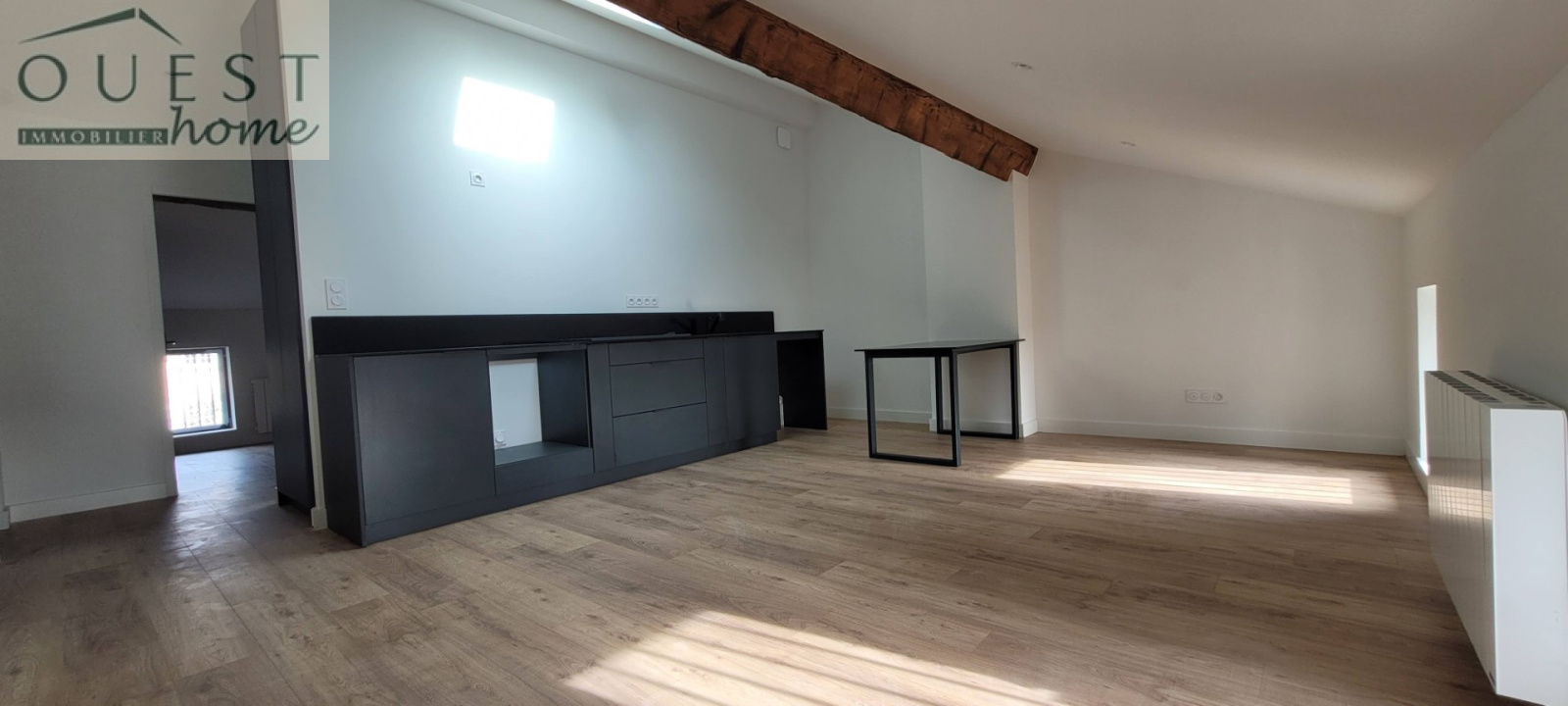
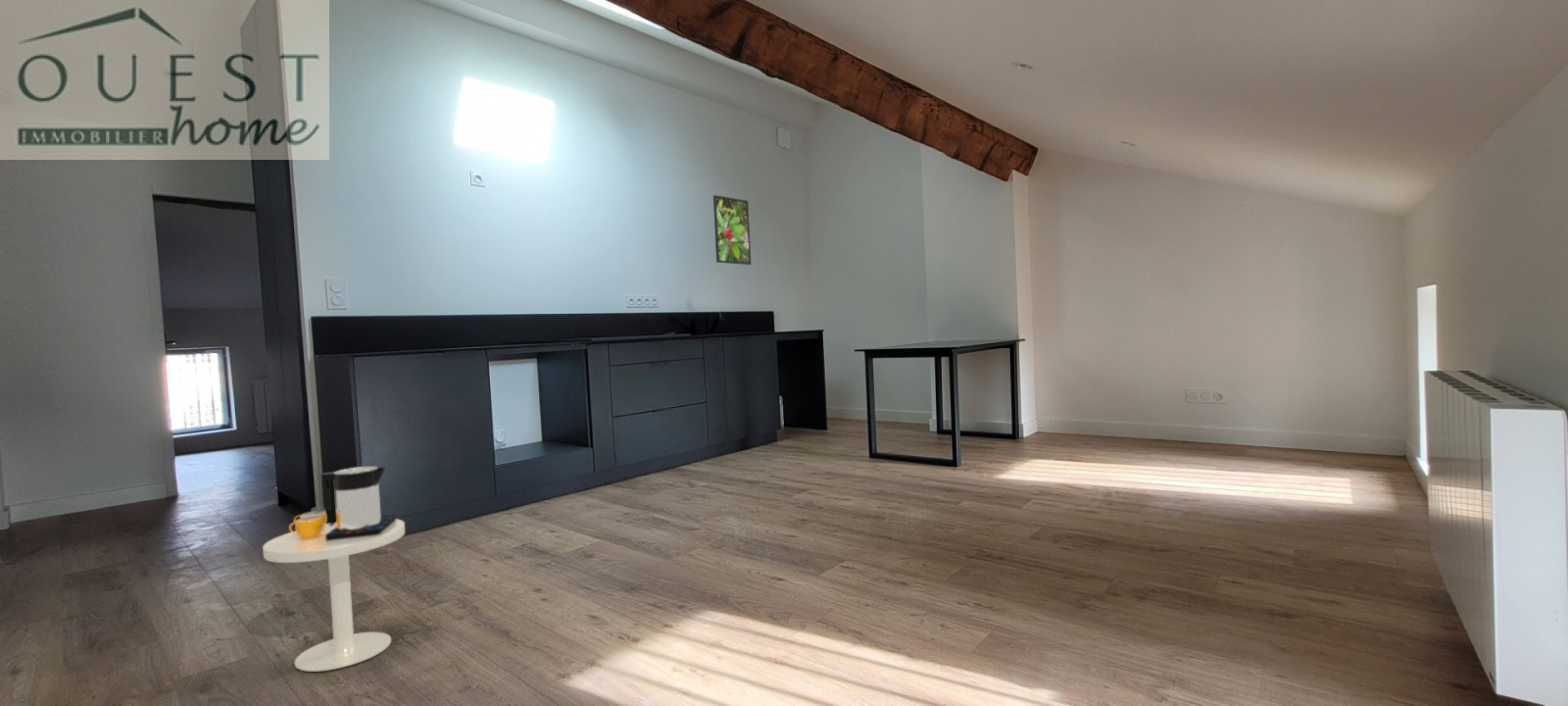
+ side table (338, 562)
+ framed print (732, 230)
